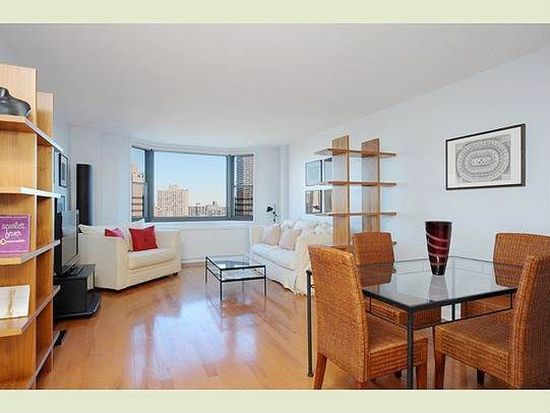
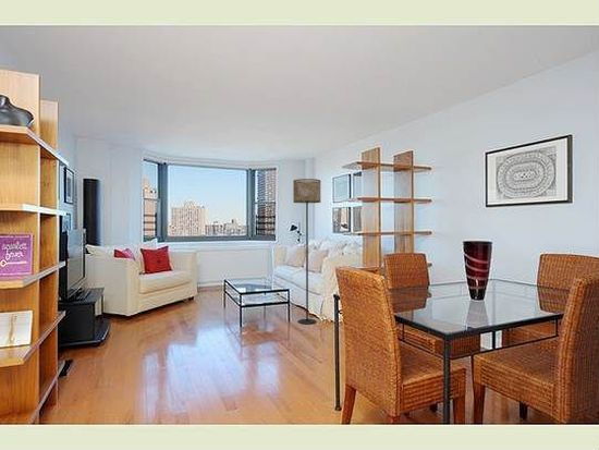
+ floor lamp (306, 251)
